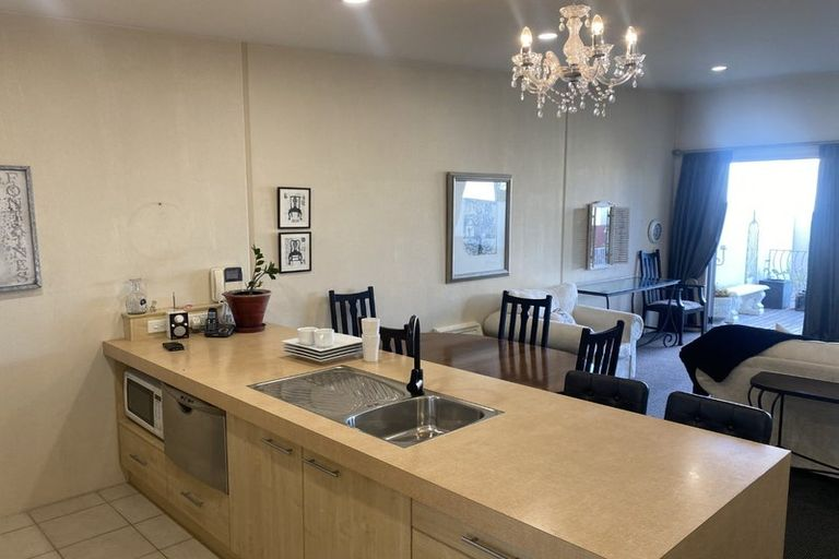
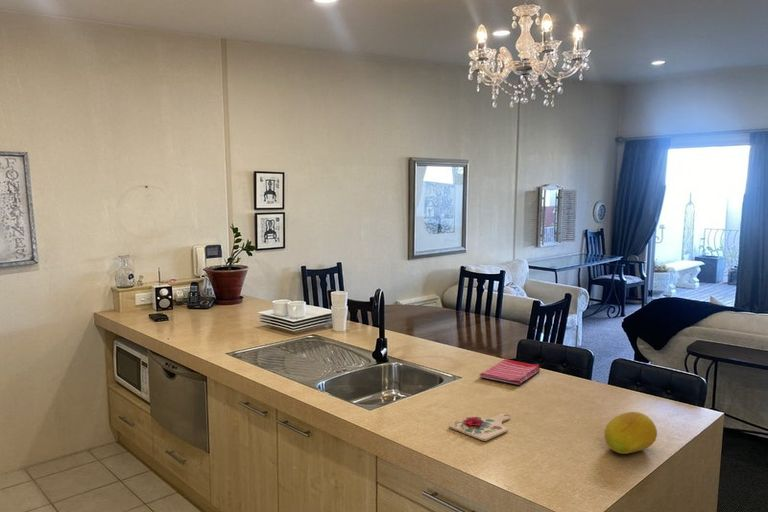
+ fruit (629, 433)
+ cutting board (487, 421)
+ dish towel (510, 371)
